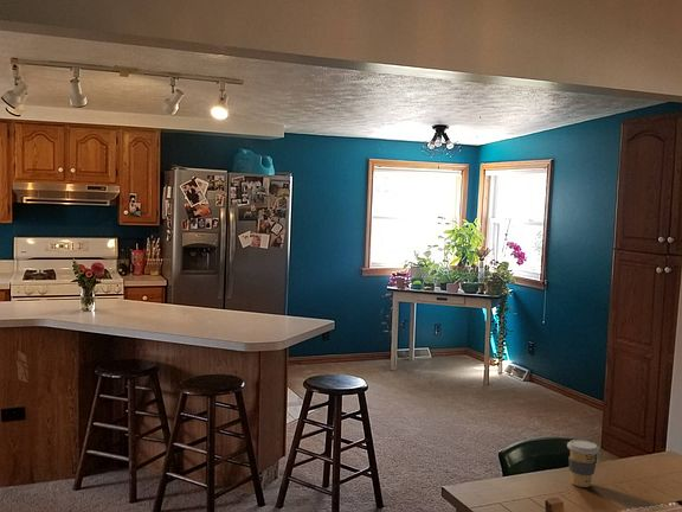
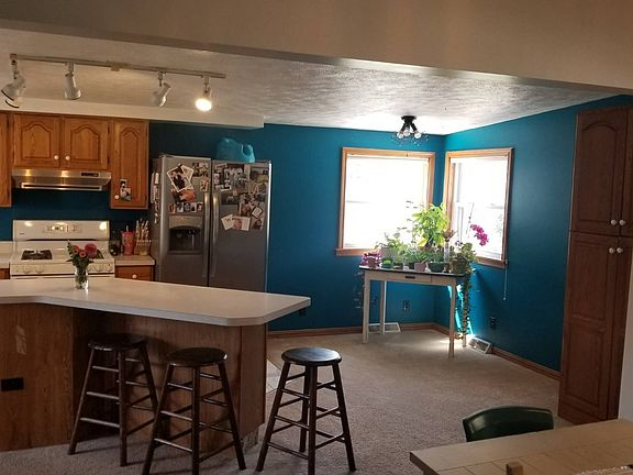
- coffee cup (581, 463)
